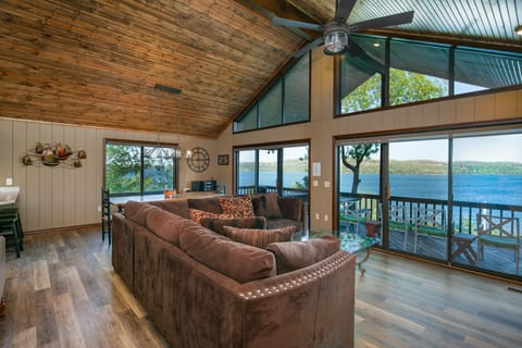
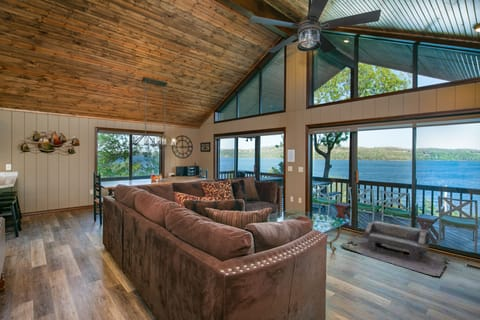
+ bench (391, 239)
